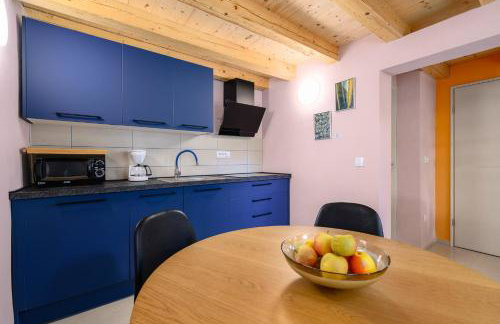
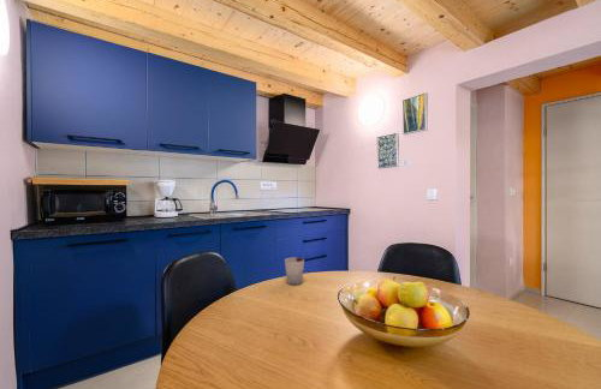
+ cup (294, 269)
